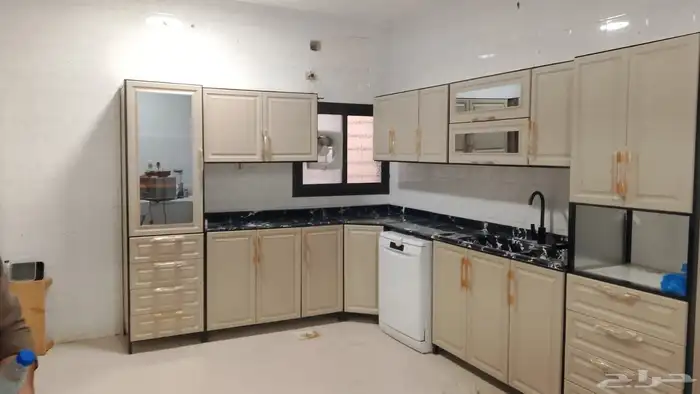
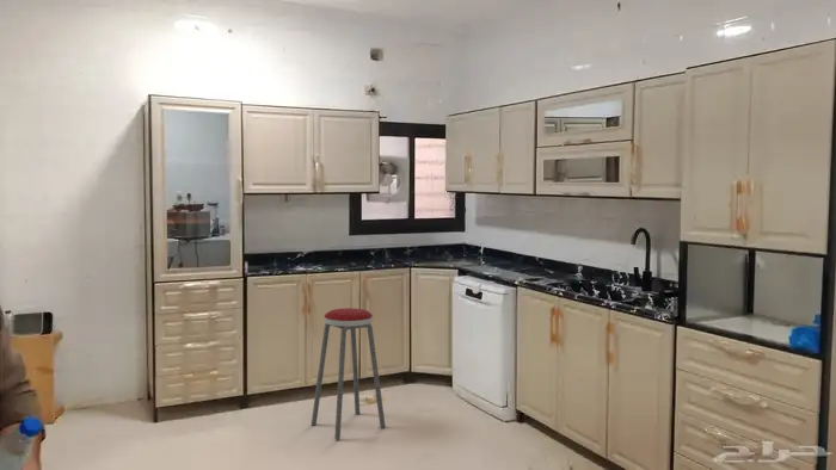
+ music stool (352, 367)
